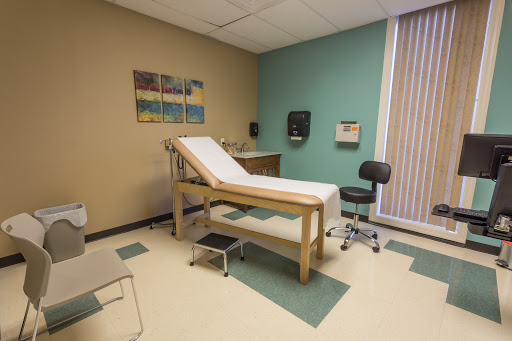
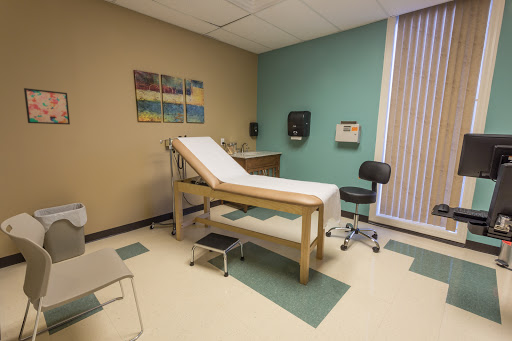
+ wall art (48, 107)
